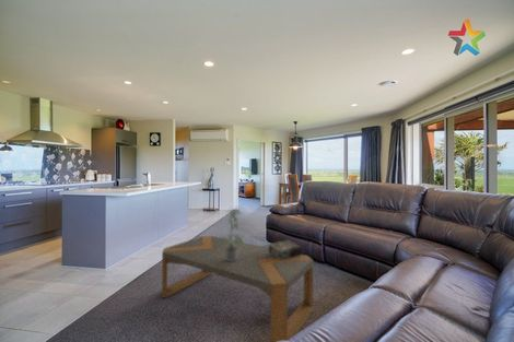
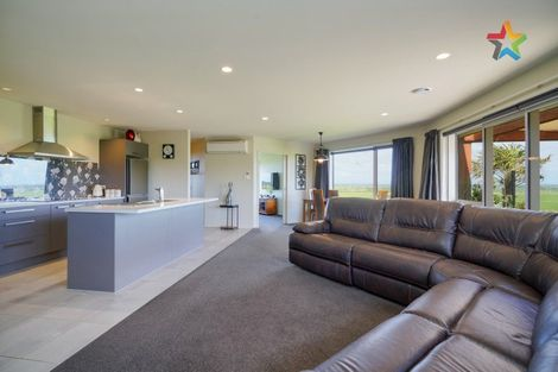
- decorative box (284, 250)
- coffee table (233, 276)
- potted plant (235, 232)
